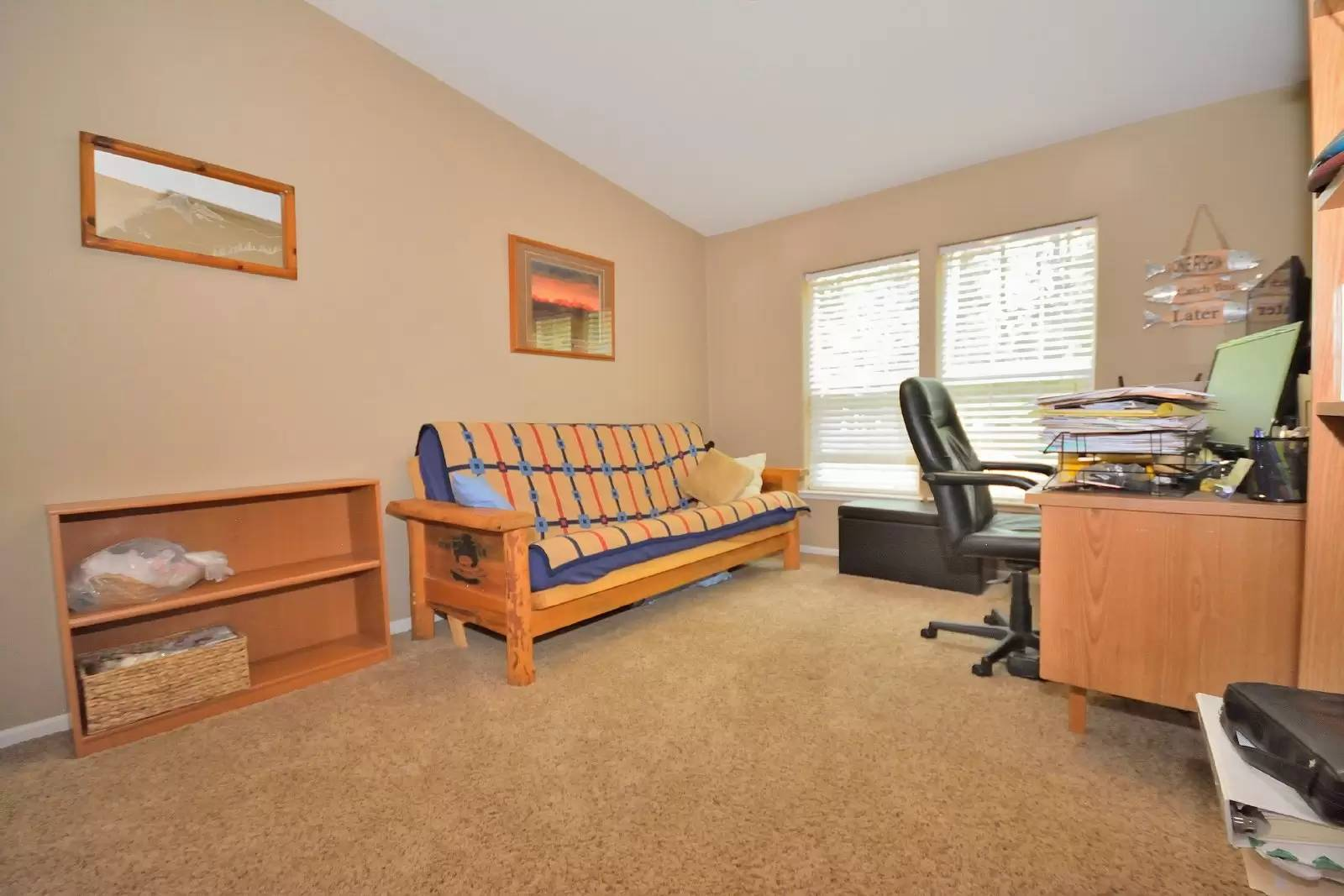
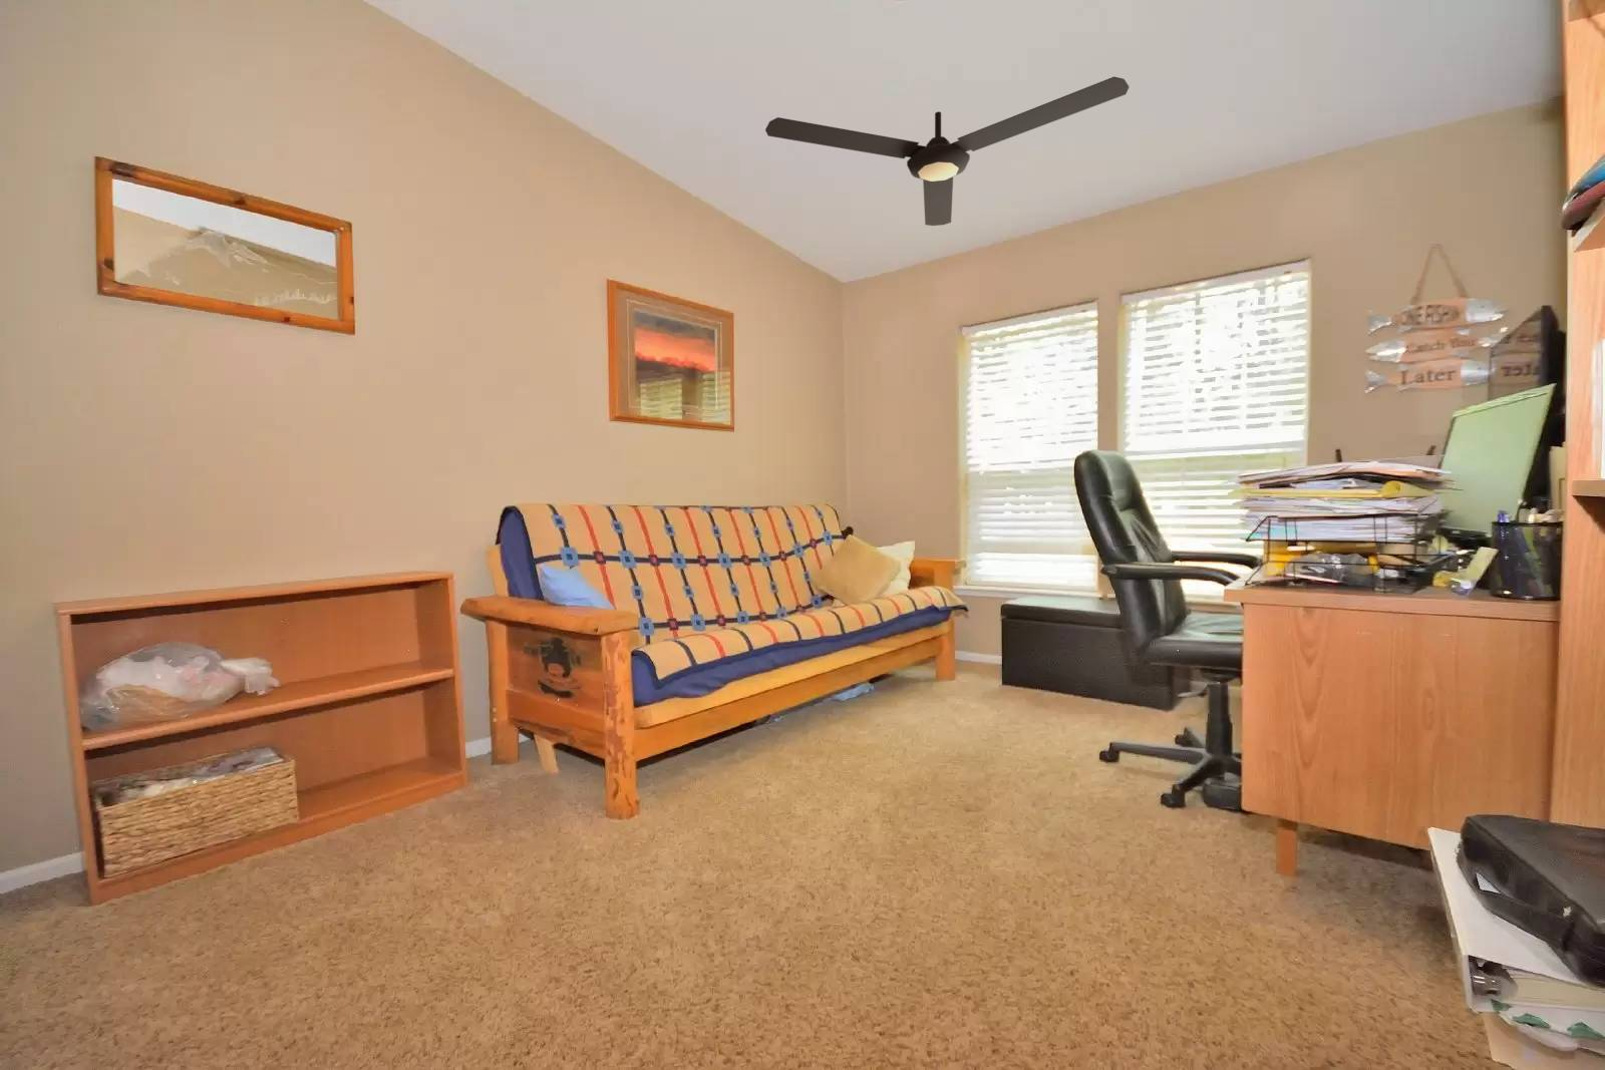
+ ceiling fan (937, 161)
